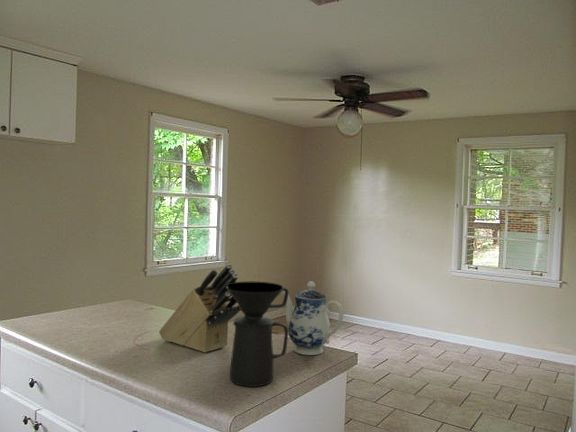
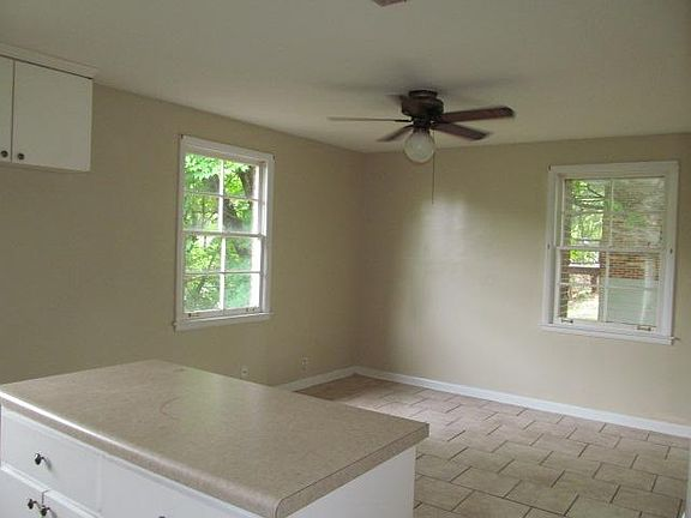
- coffee maker (253, 332)
- teapot (309, 316)
- knife block (202, 303)
